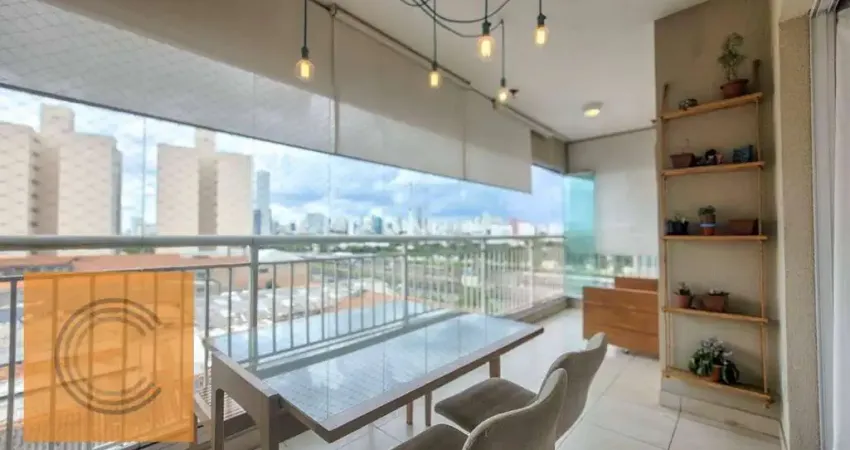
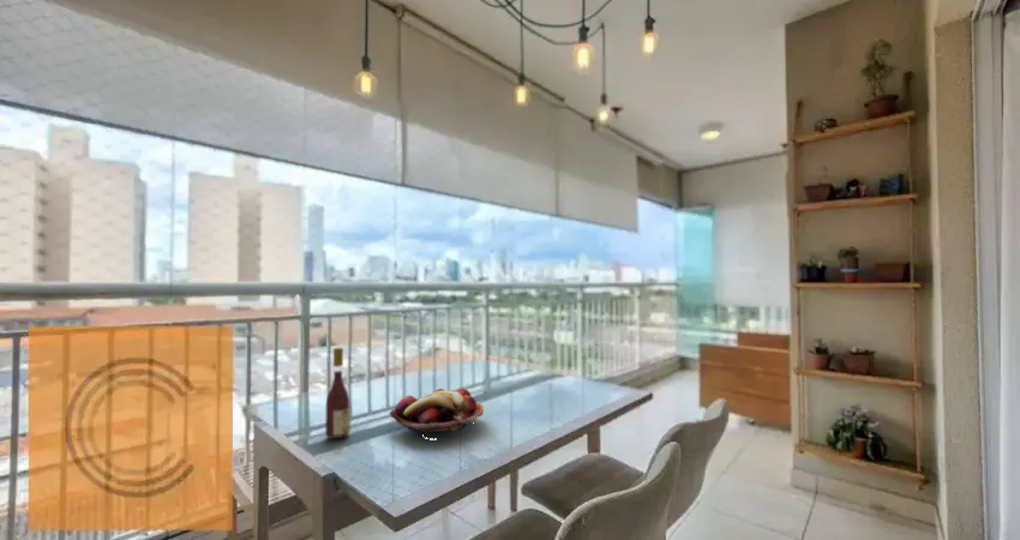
+ wine bottle (337, 392)
+ fruit basket (439, 408)
